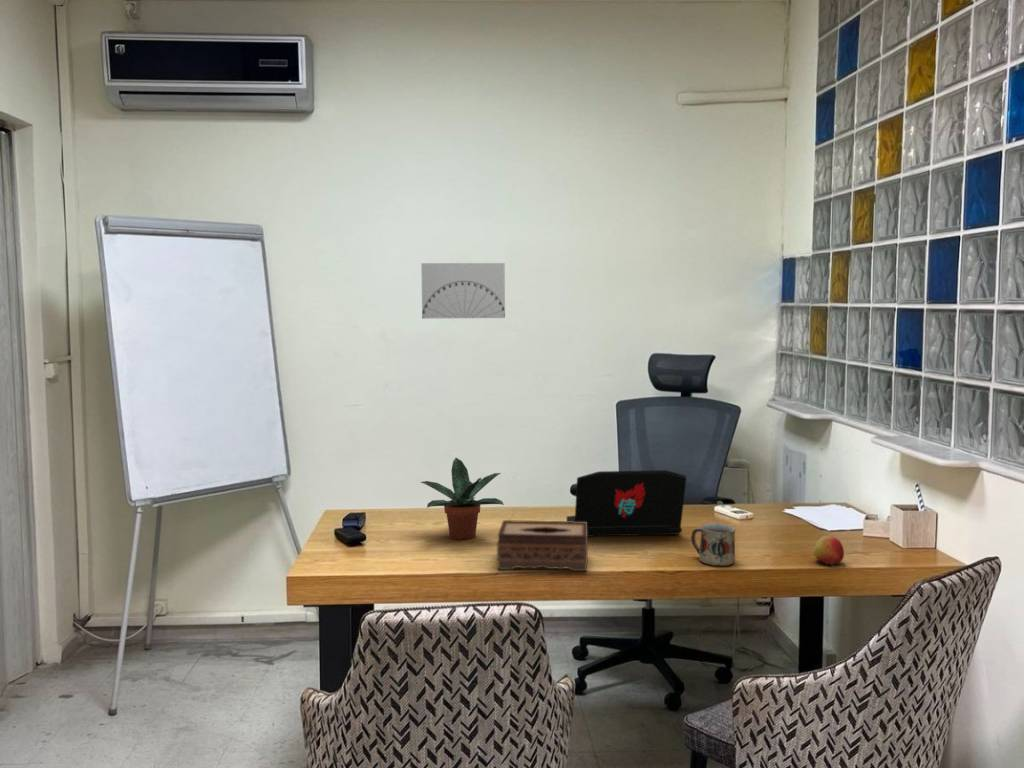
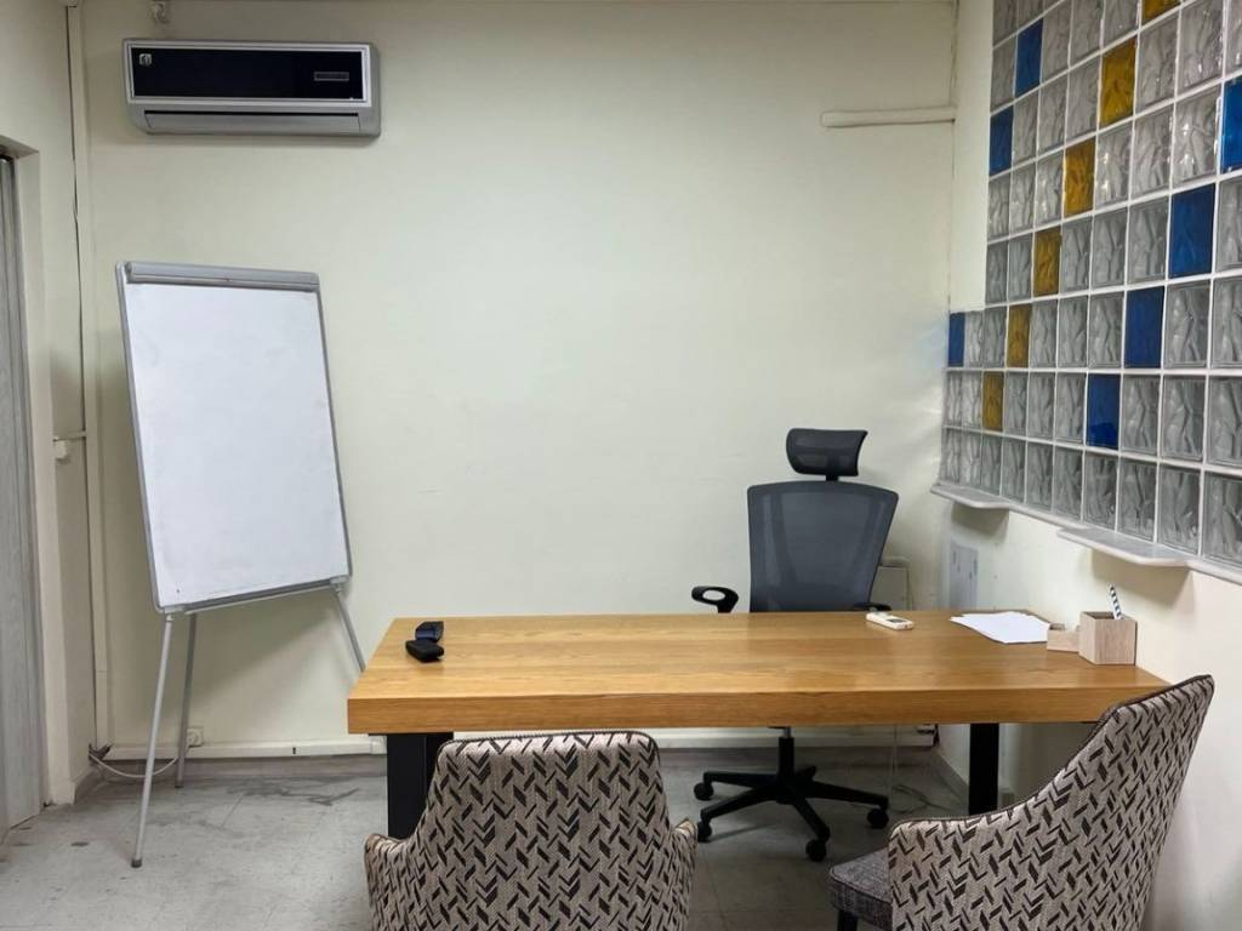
- laptop (623, 496)
- wall art (463, 290)
- potted plant (462, 498)
- mug (714, 543)
- apple (828, 549)
- tissue box (543, 544)
